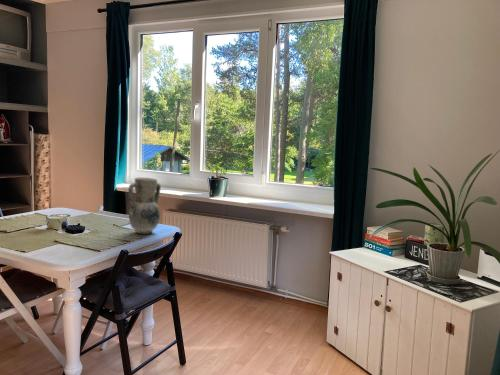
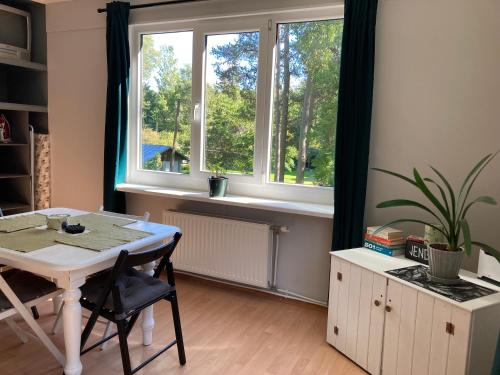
- vase (144, 205)
